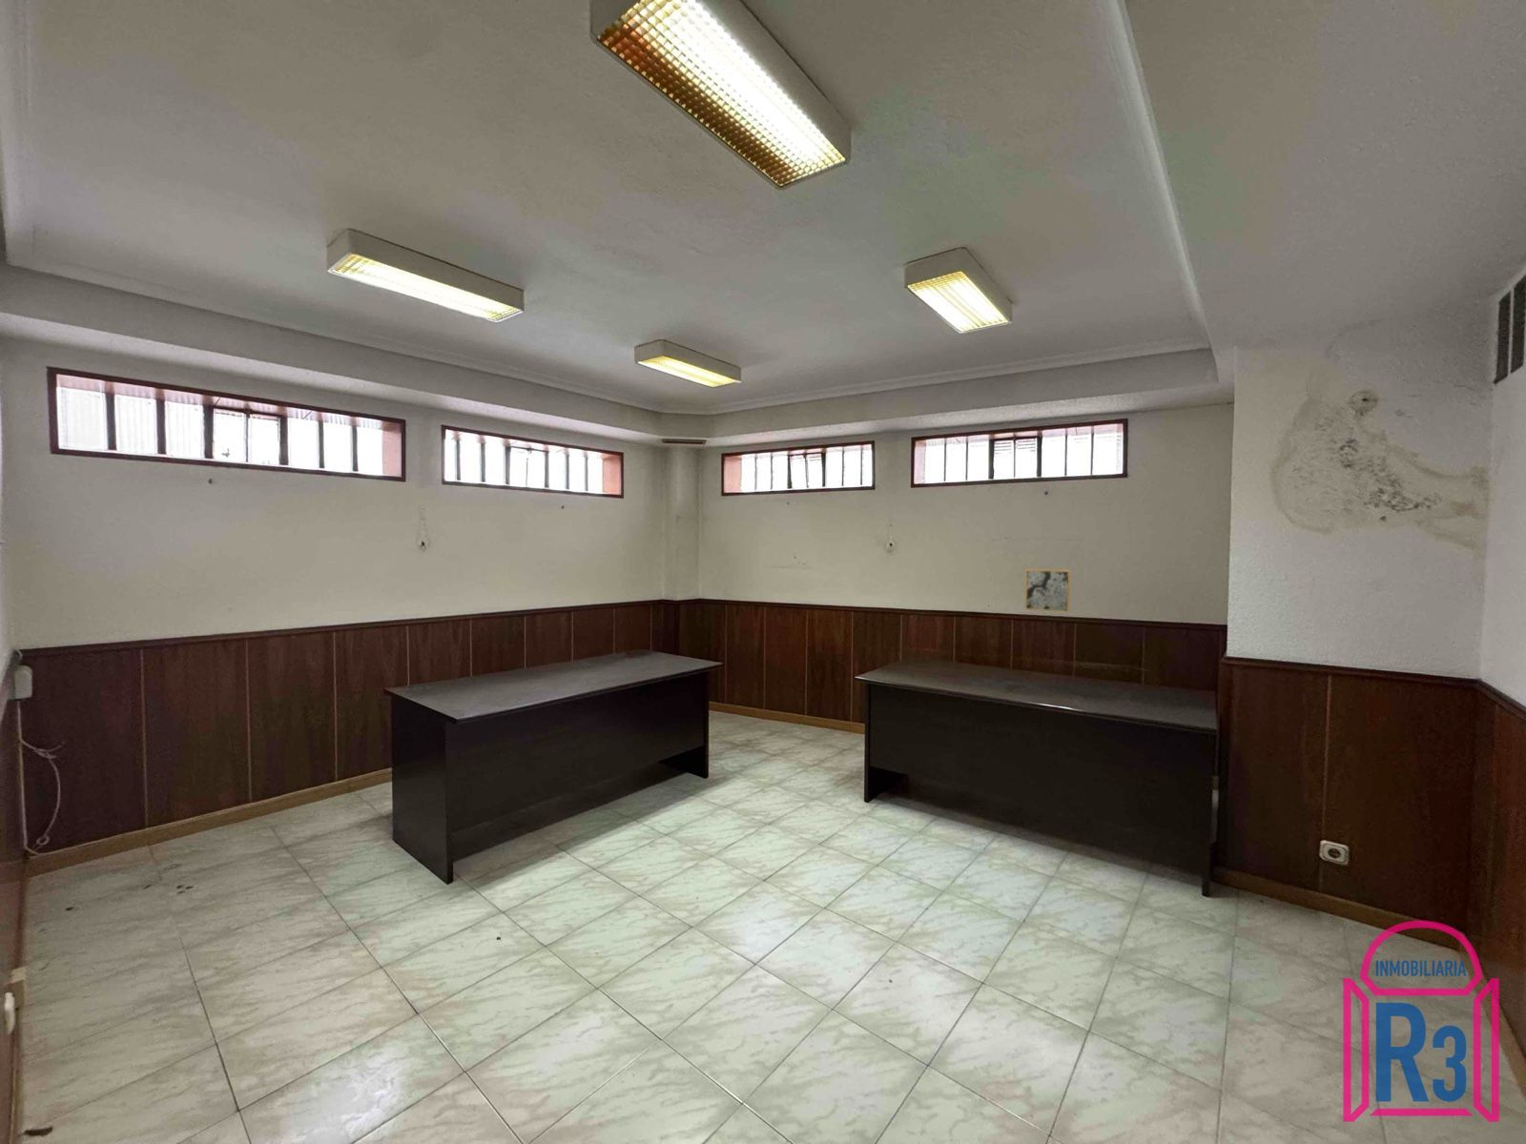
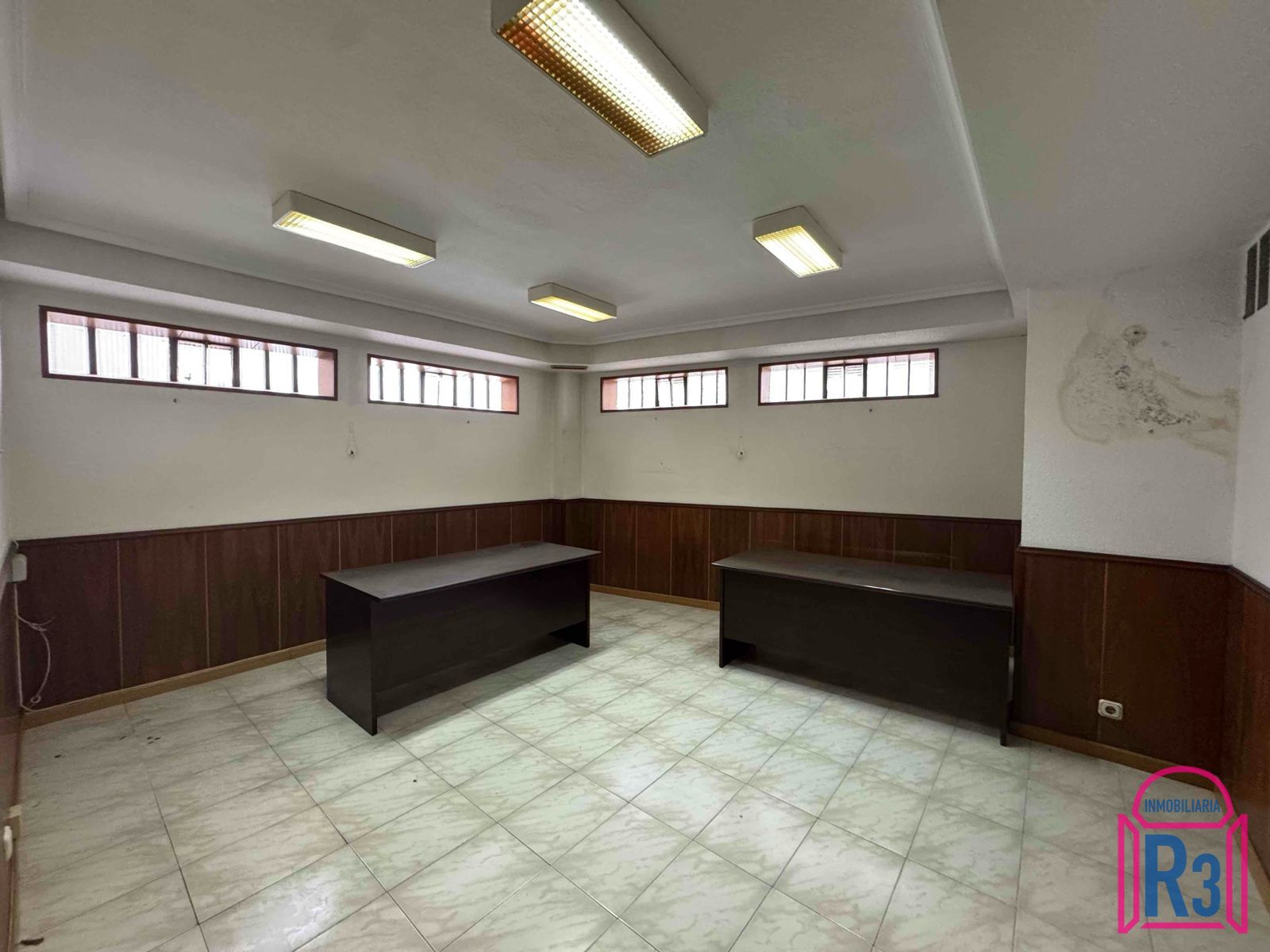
- wall art (1048, 590)
